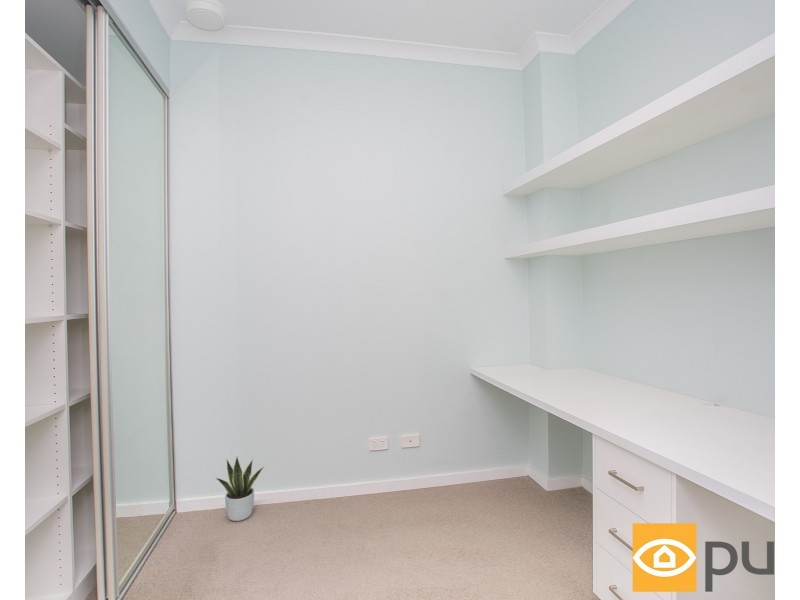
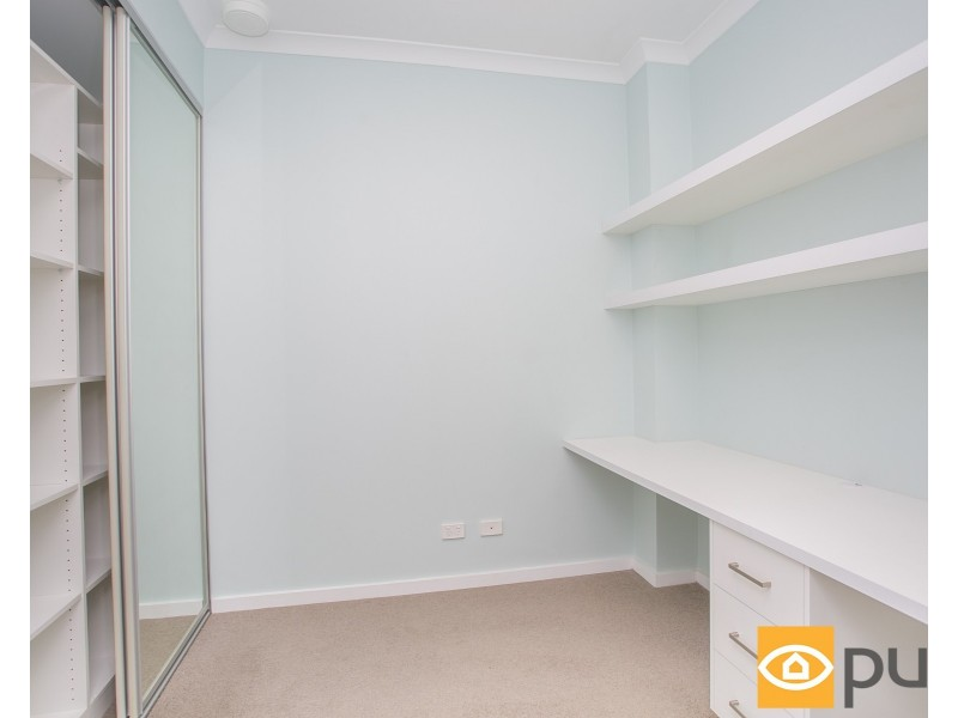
- potted plant (240, 484)
